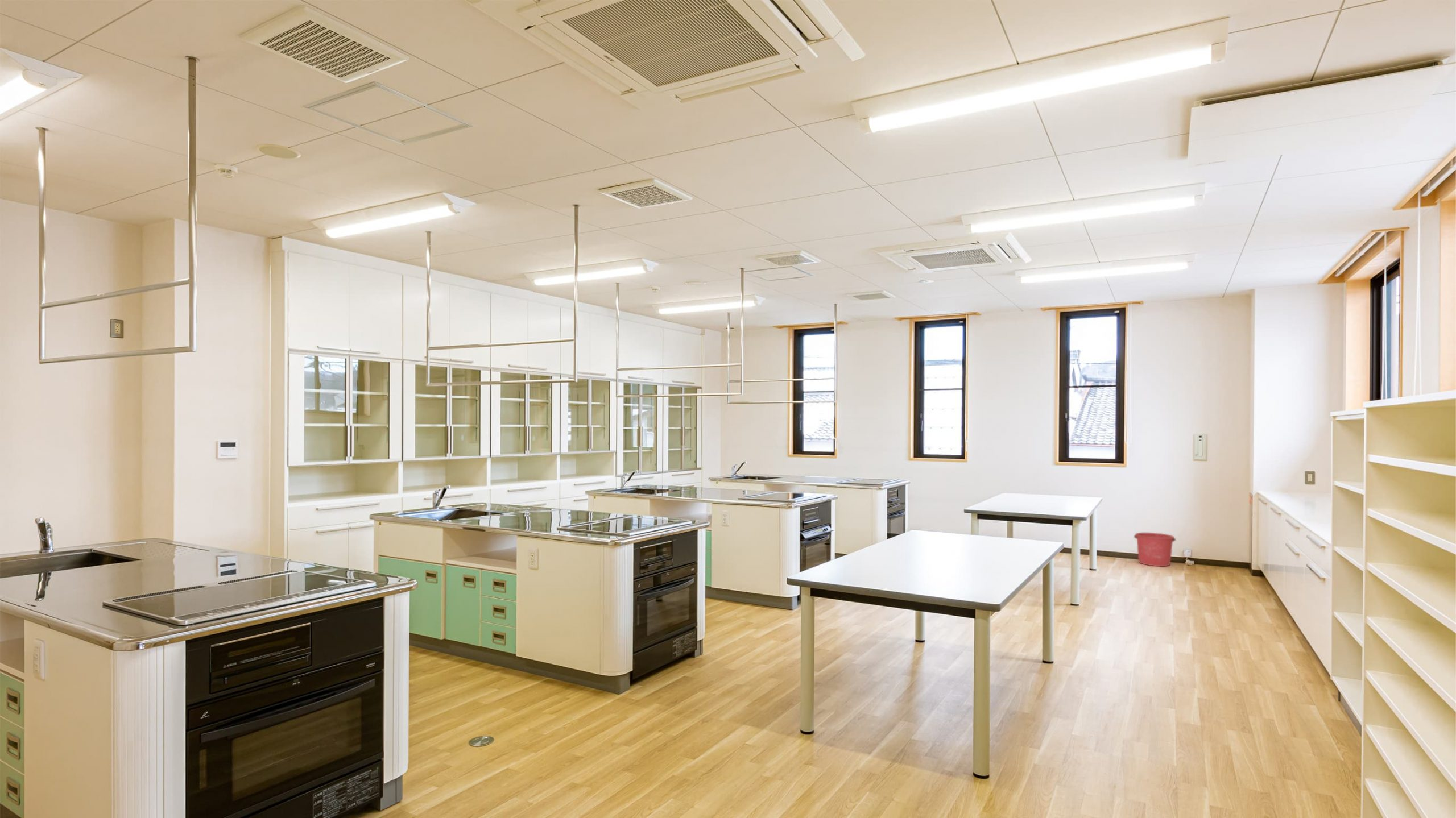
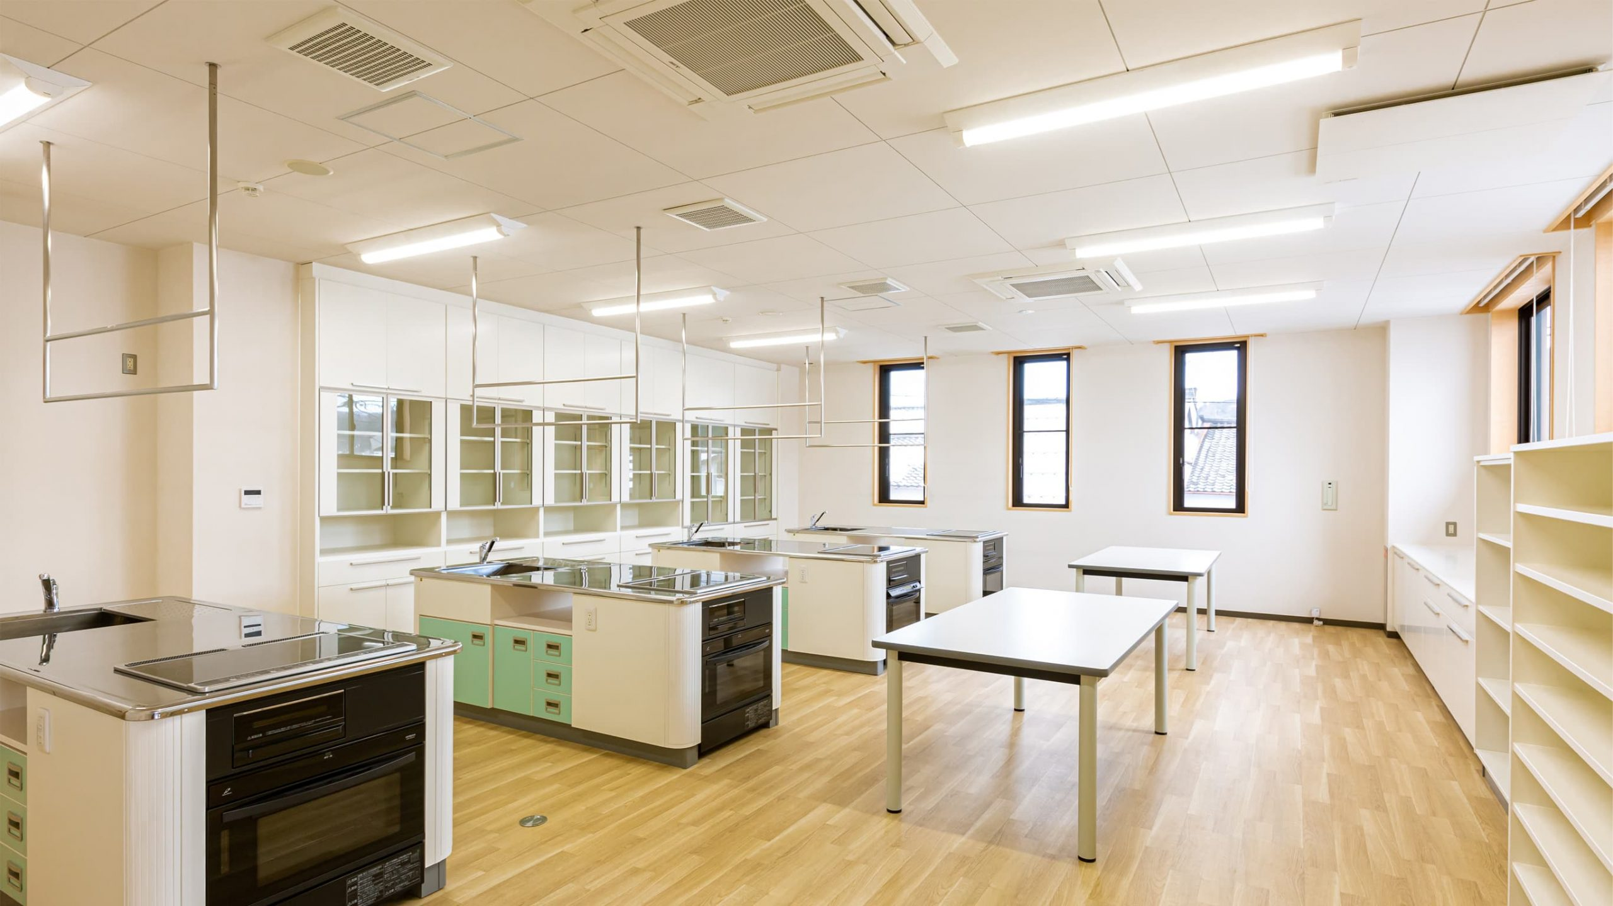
- bucket (1154, 549)
